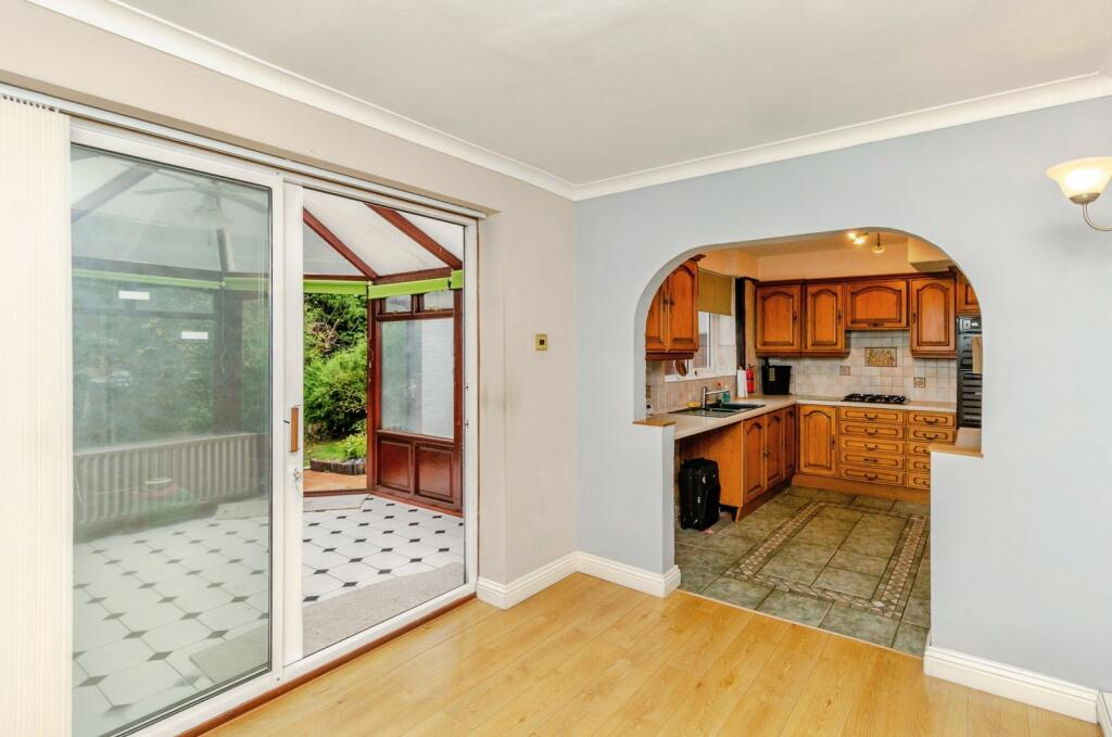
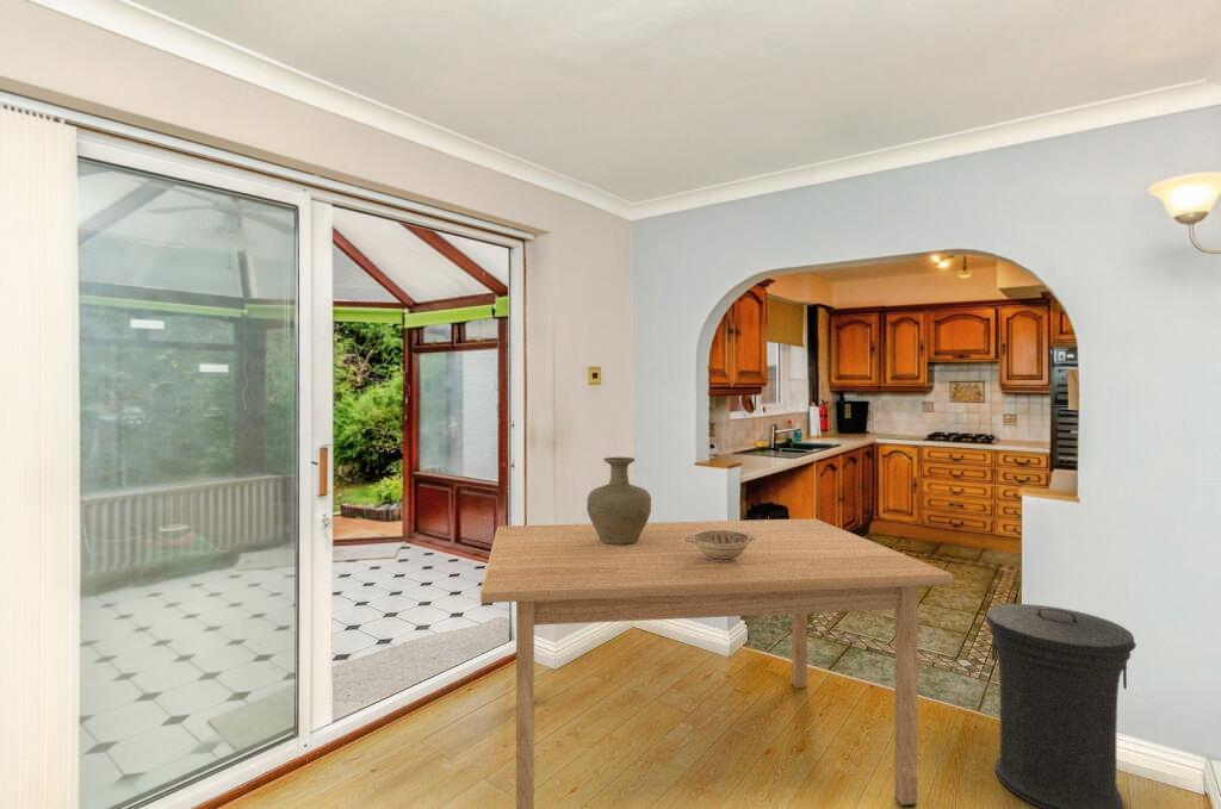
+ vase (619, 499)
+ trash can (1055, 697)
+ table (688, 617)
+ decorative bowl (720, 546)
